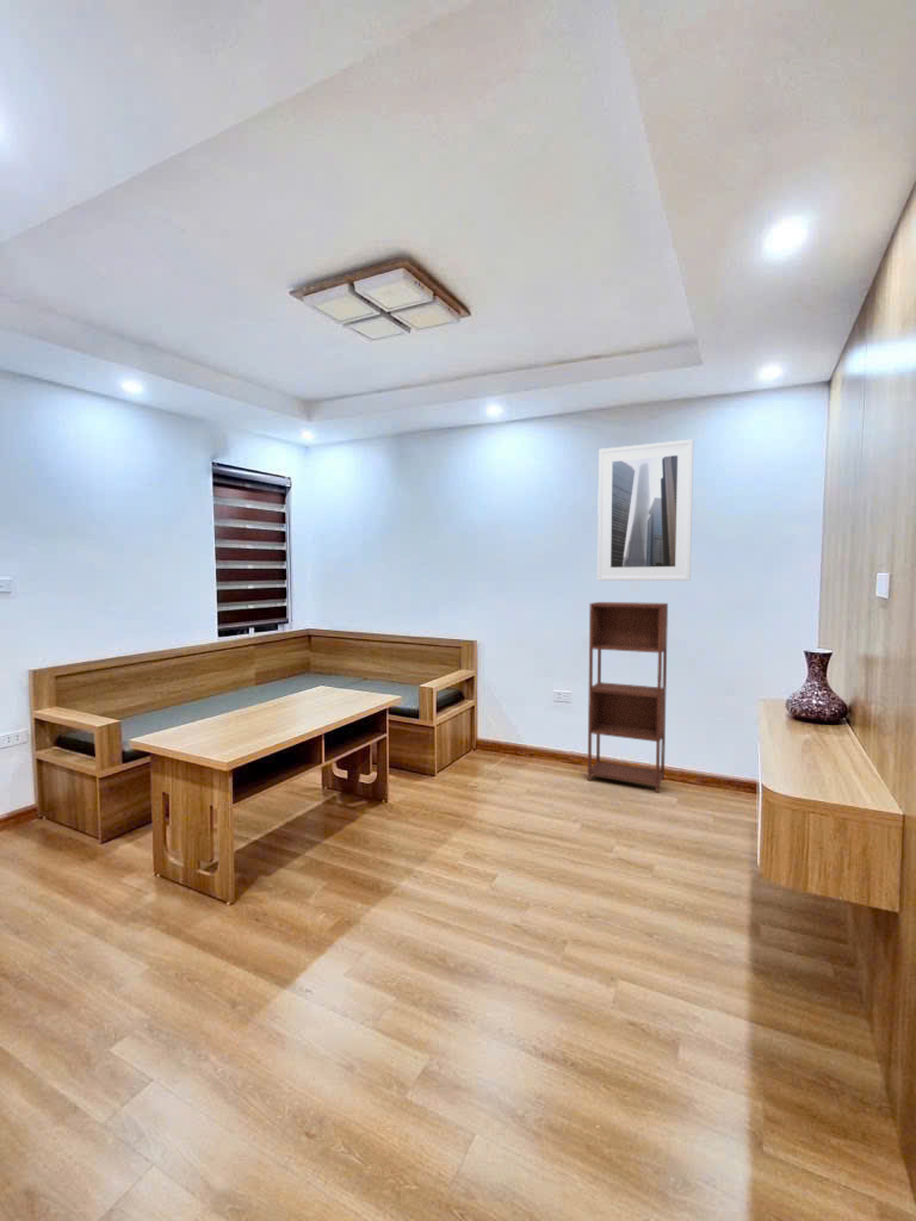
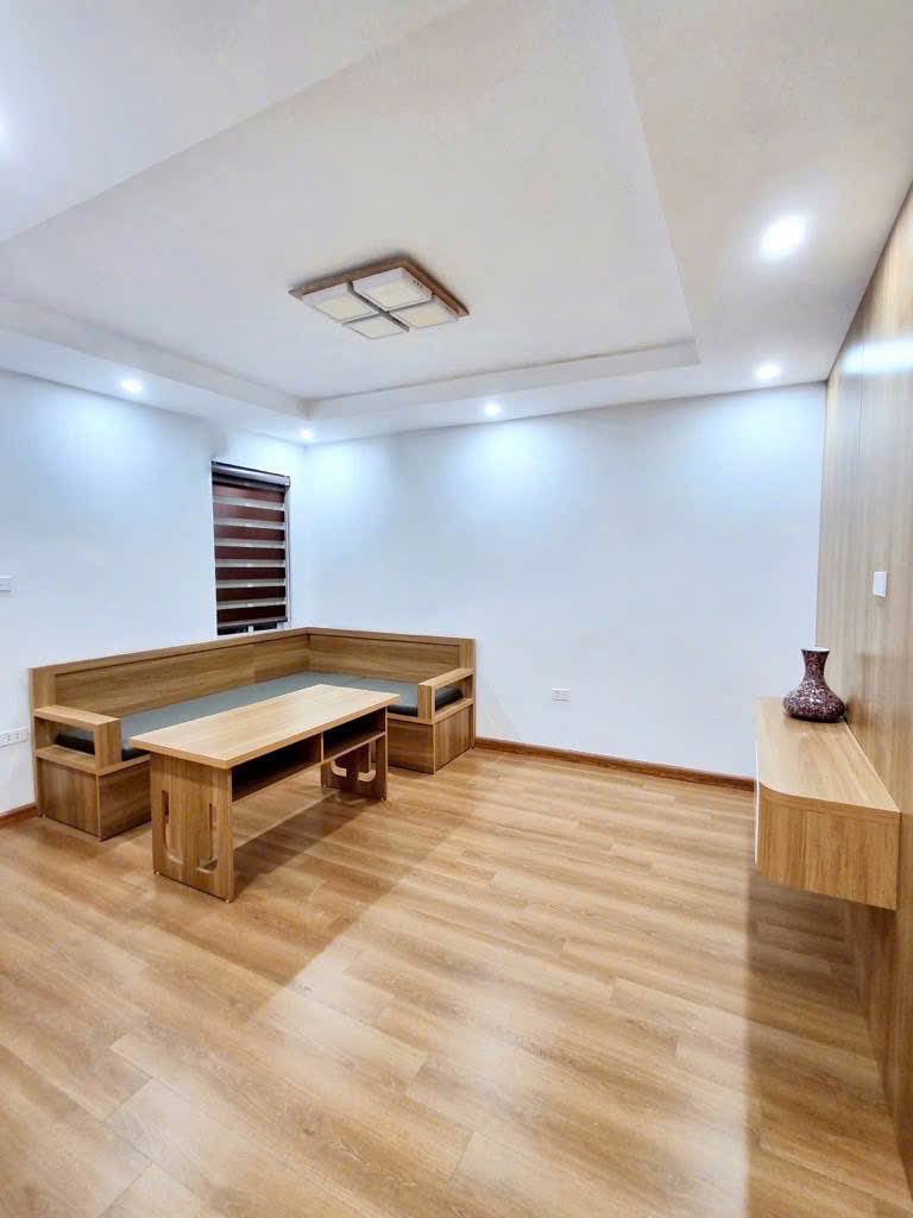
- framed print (643, 513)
- shelving unit (627, 692)
